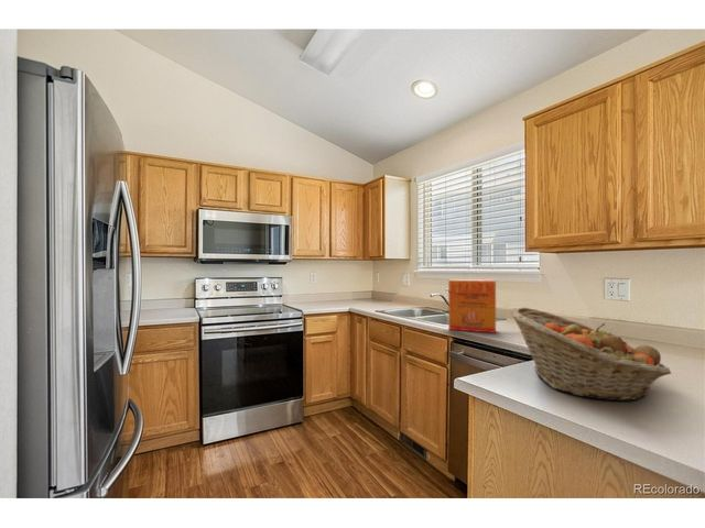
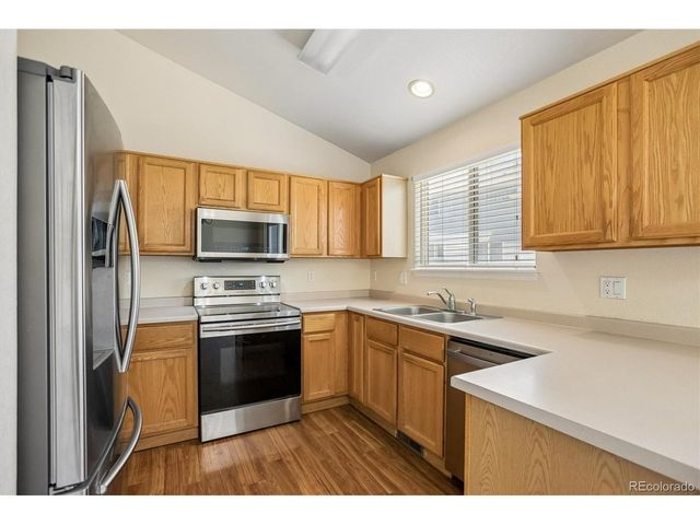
- fruit basket (578, 345)
- cereal box (471, 305)
